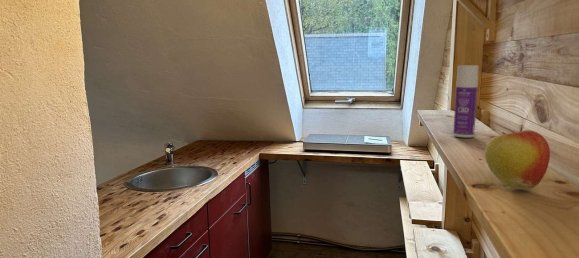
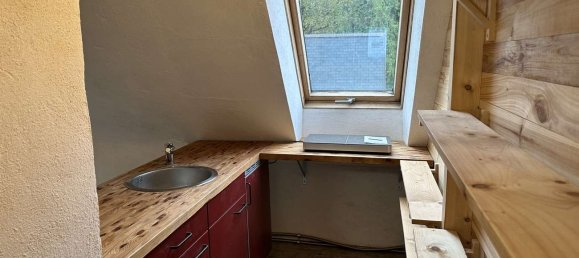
- bottle (465, 101)
- apple (516, 158)
